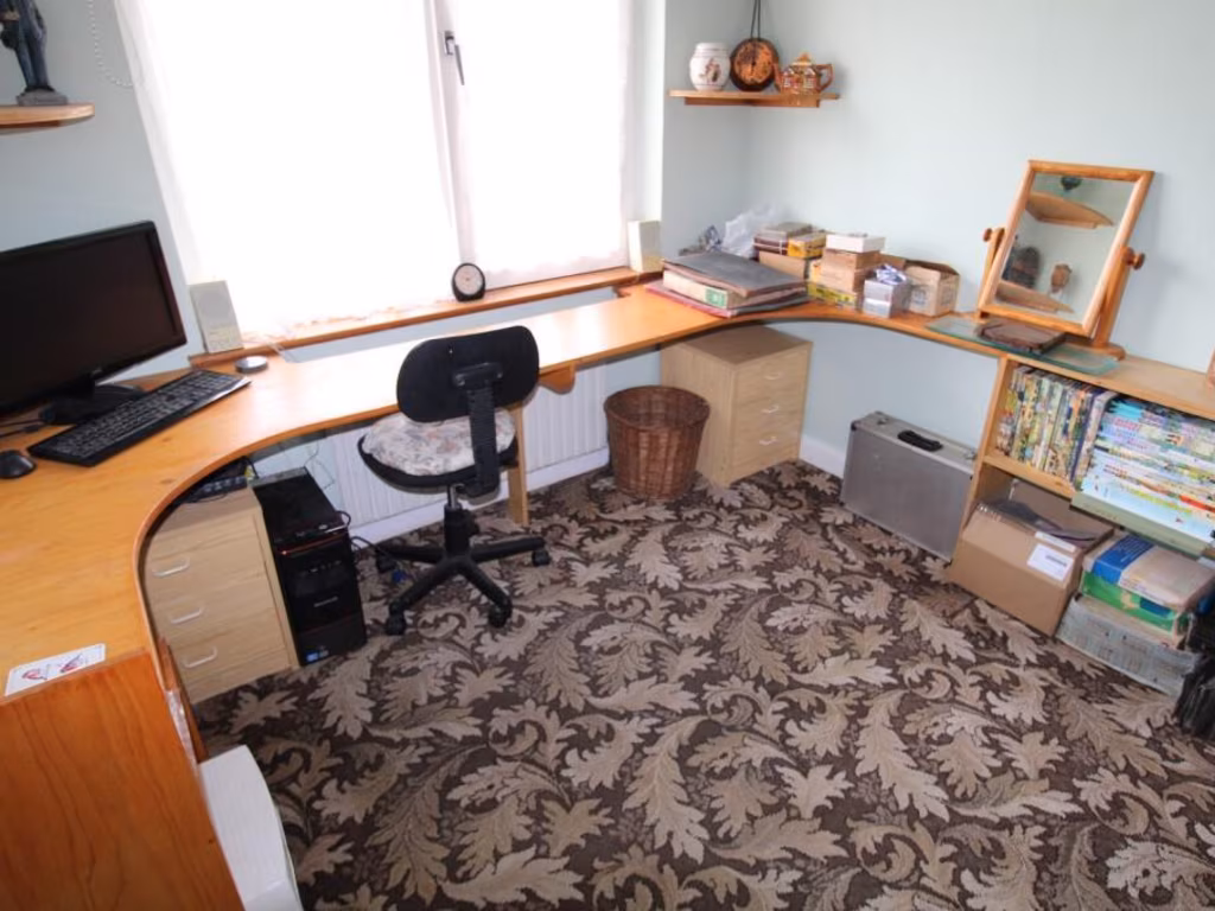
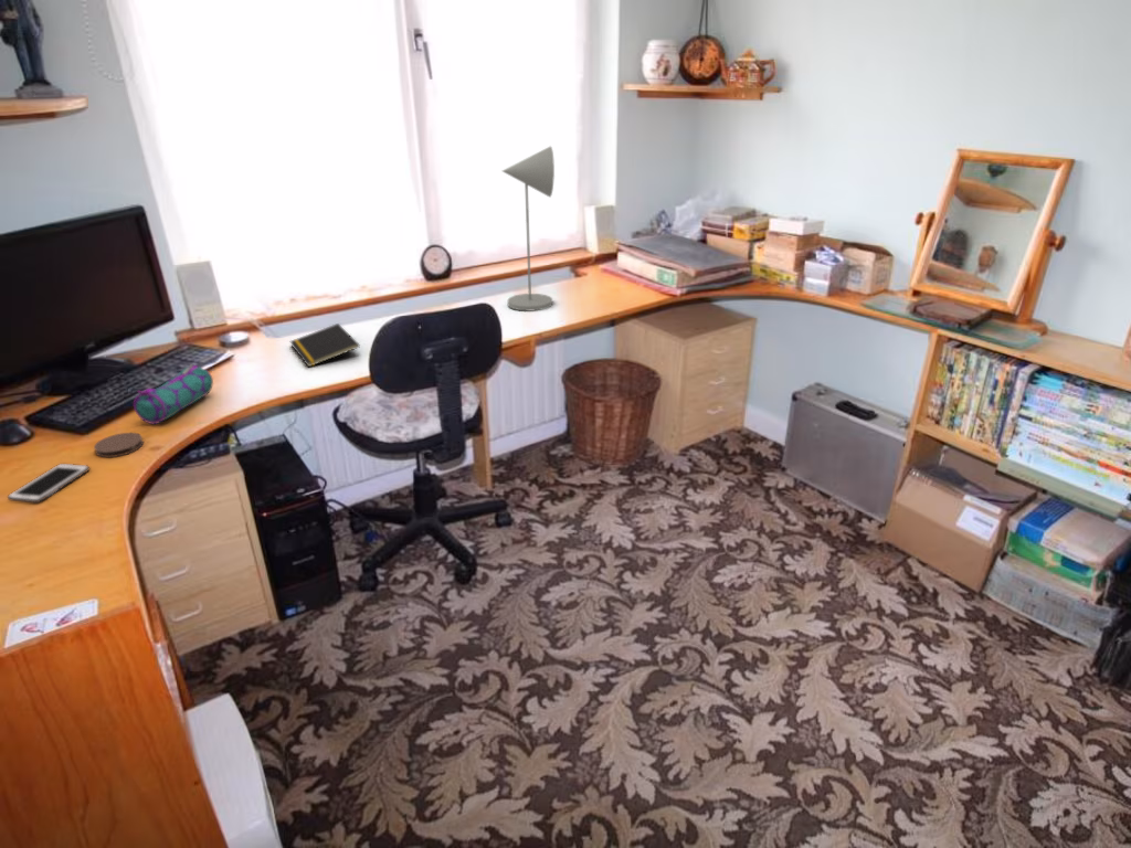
+ desk lamp (528, 229)
+ cell phone (50, 483)
+ notepad (324, 343)
+ coaster (118, 444)
+ pencil case (173, 392)
